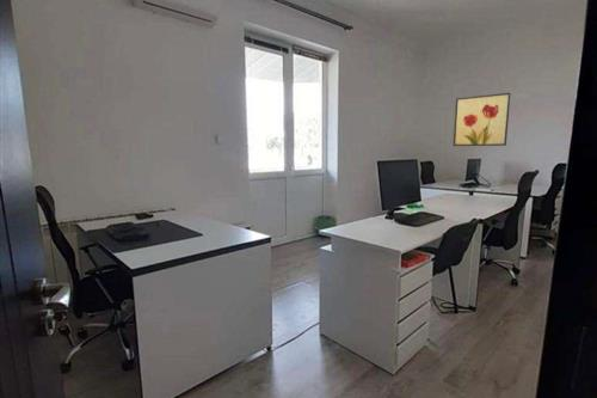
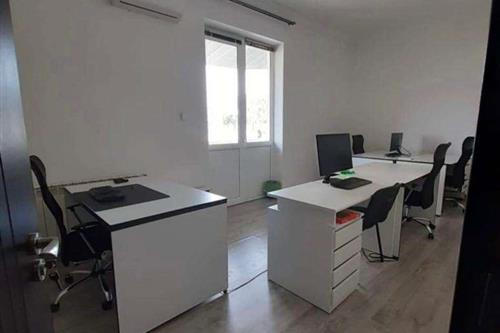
- wall art (480, 121)
